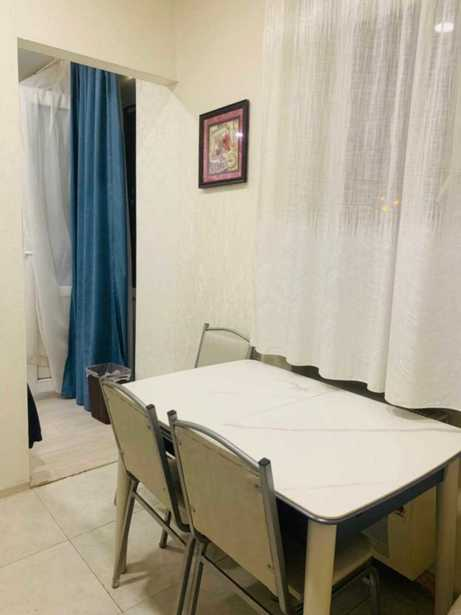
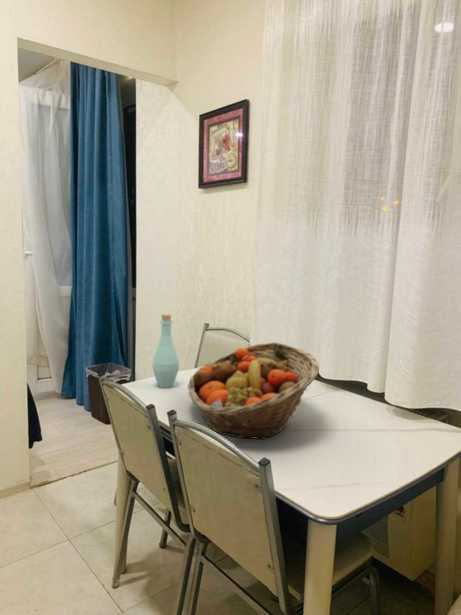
+ fruit basket (250, 384)
+ bottle (165, 350)
